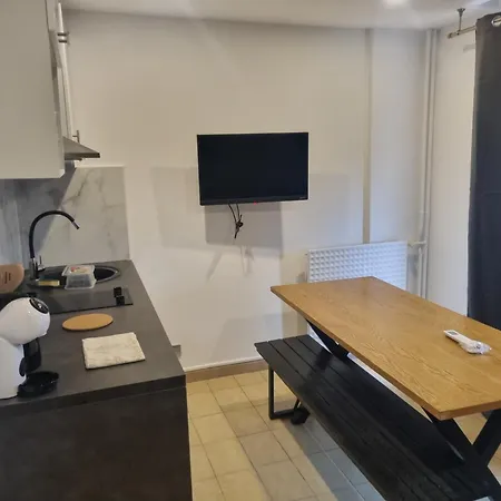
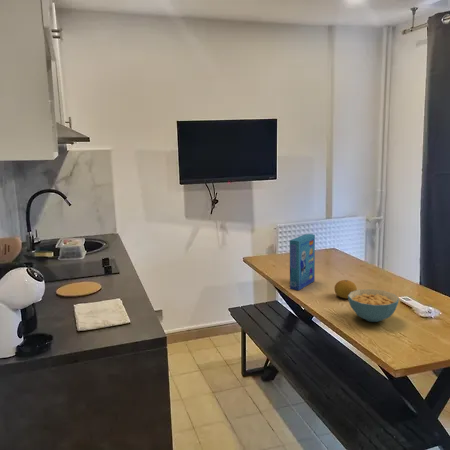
+ cereal bowl (372, 308)
+ fruit (345, 288)
+ cereal box (302, 261)
